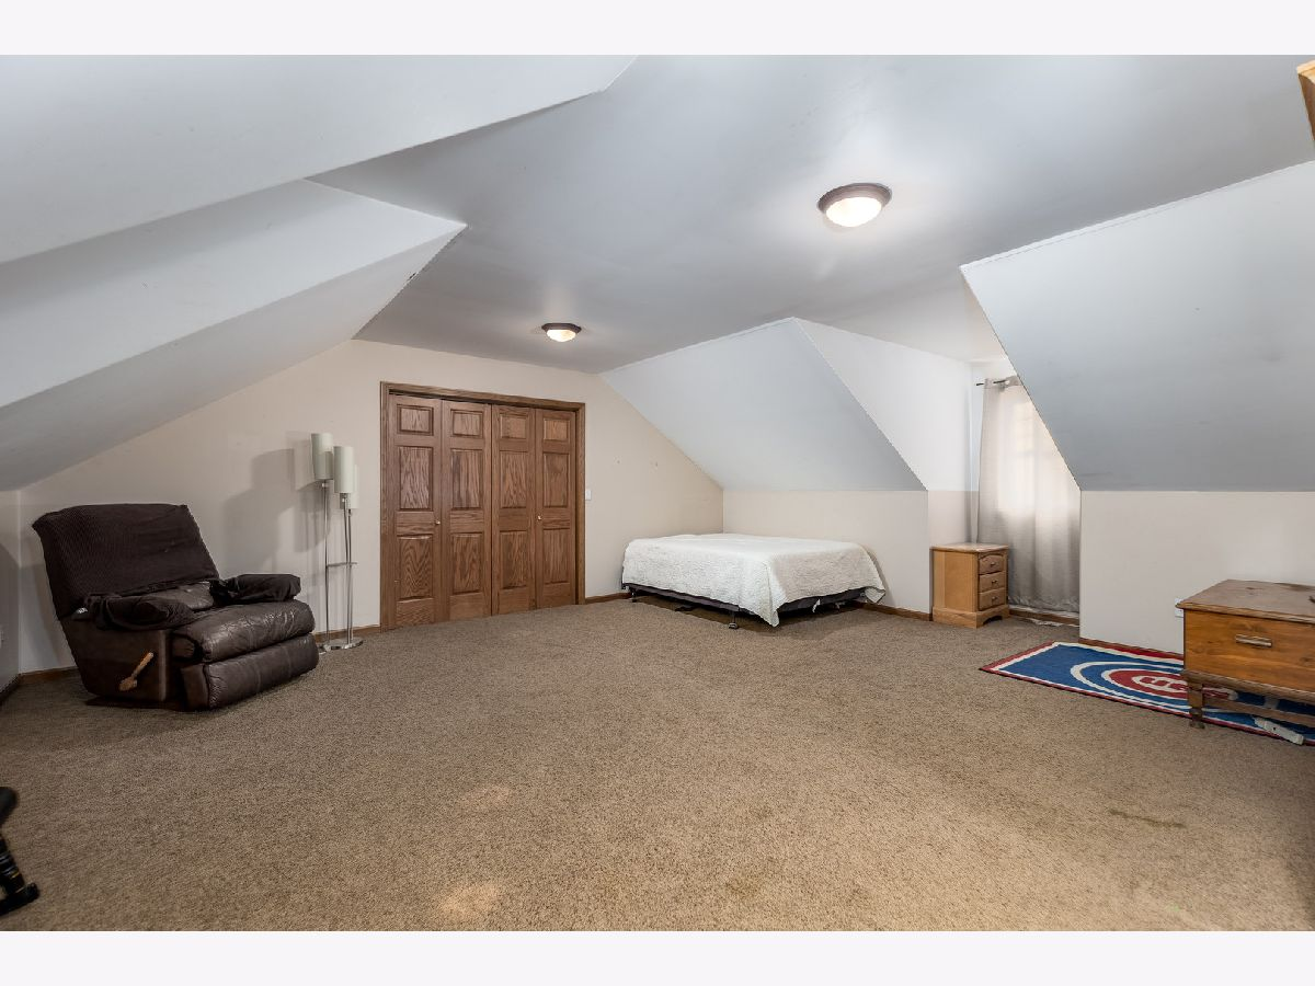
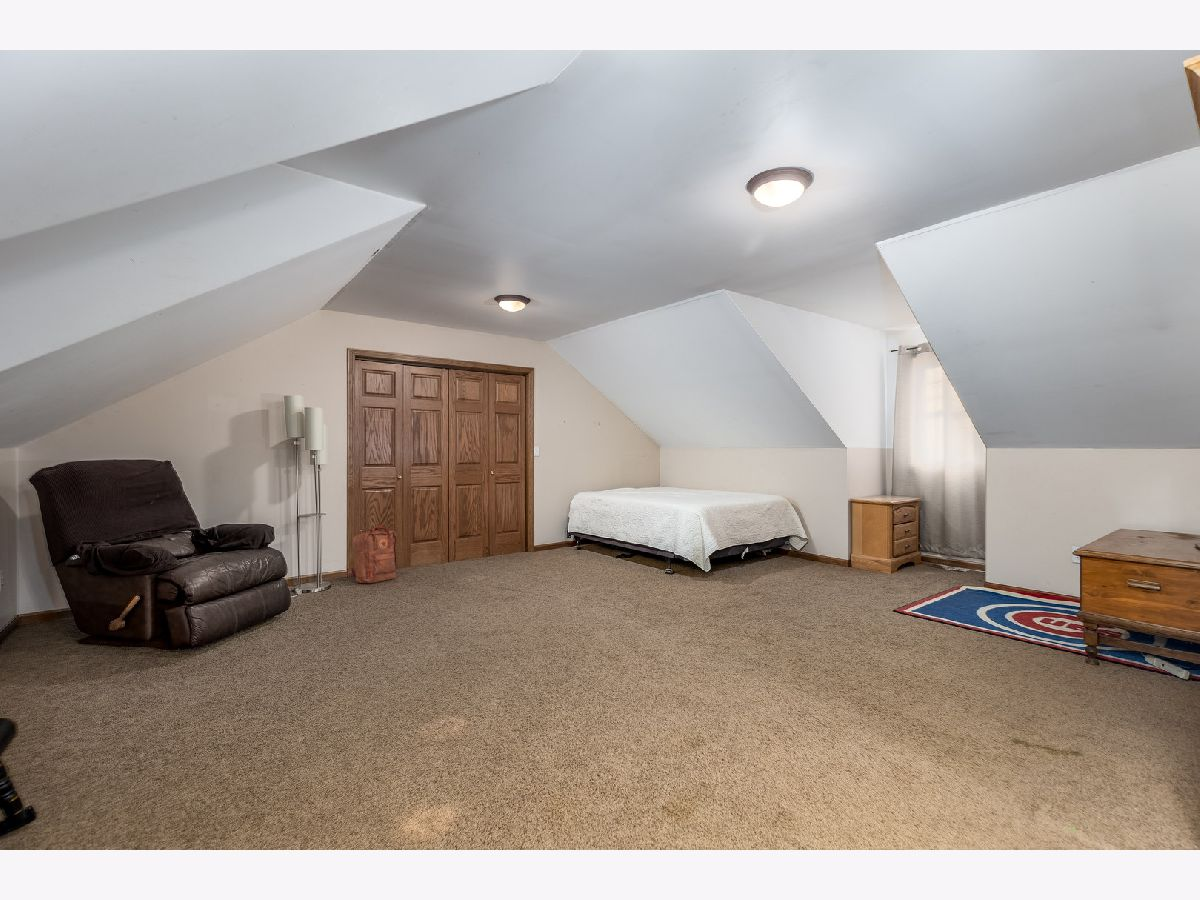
+ backpack (374, 553)
